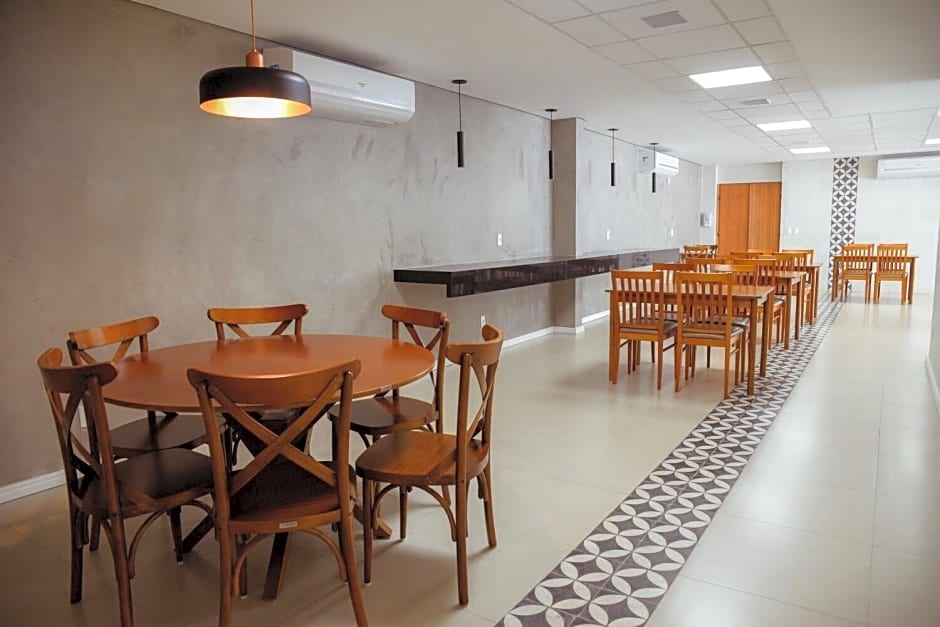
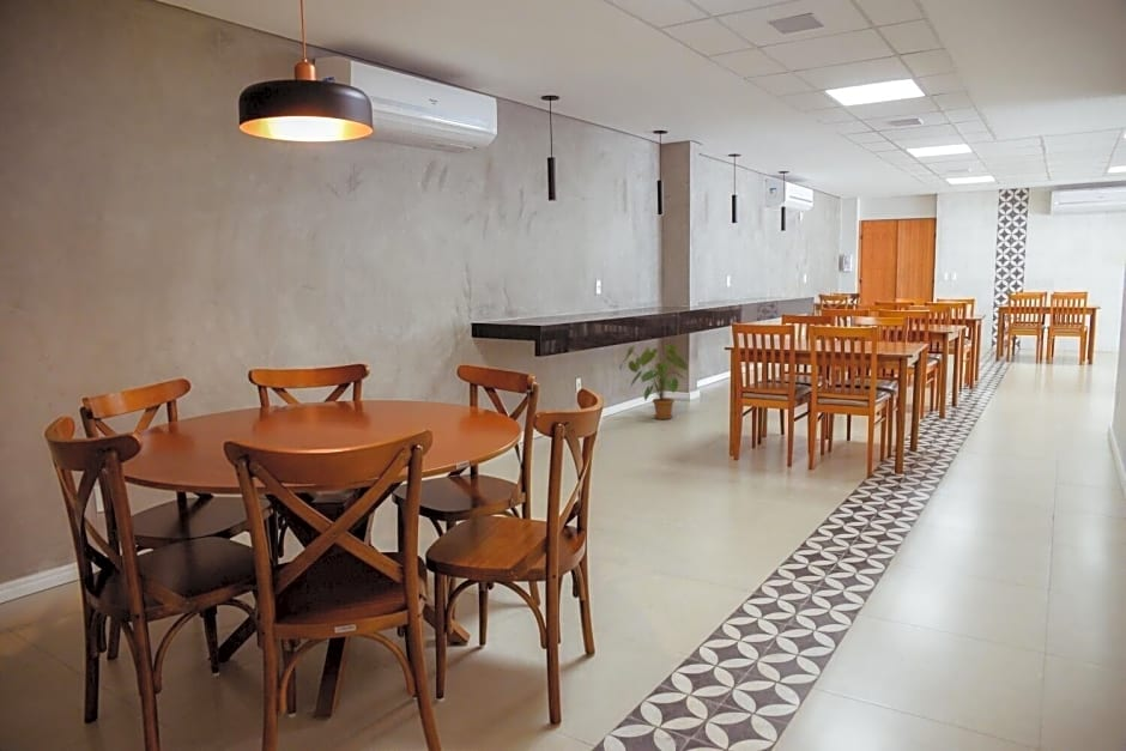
+ house plant (658, 380)
